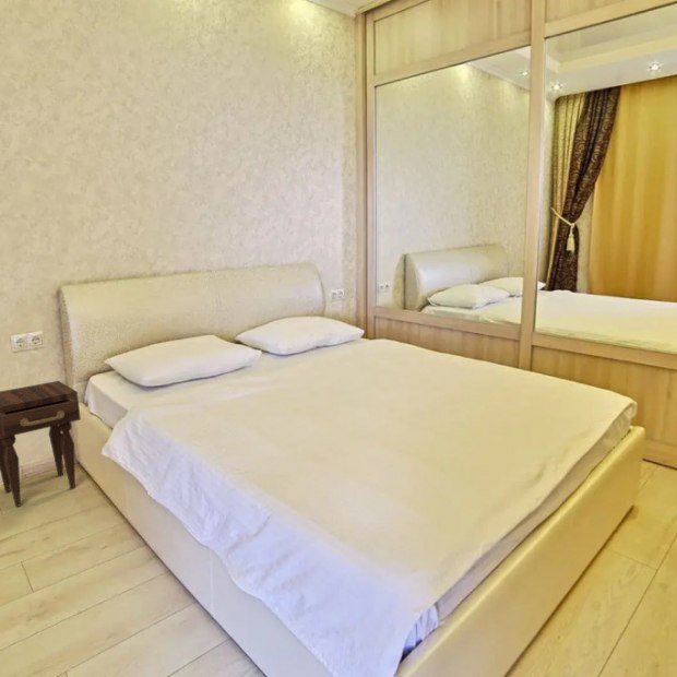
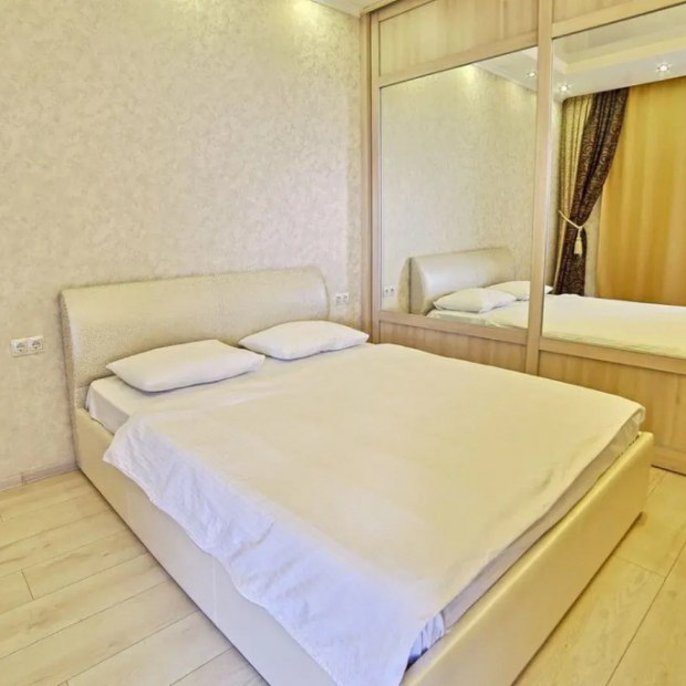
- nightstand (50, 442)
